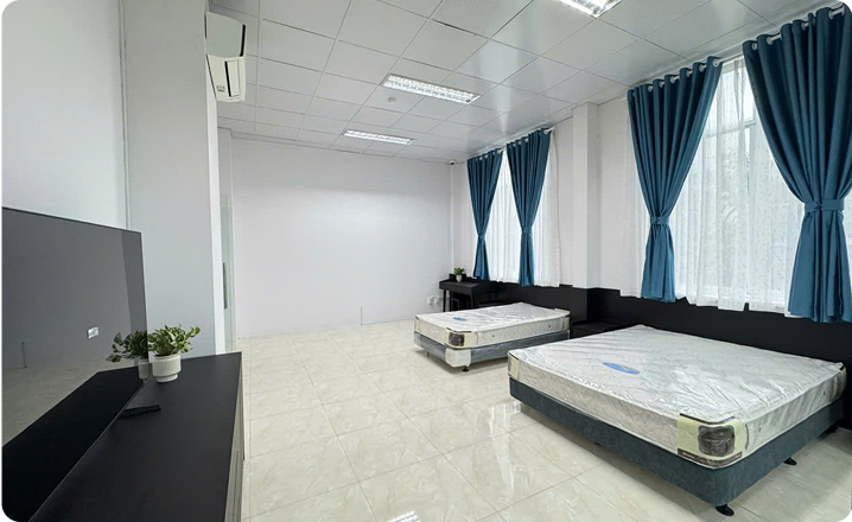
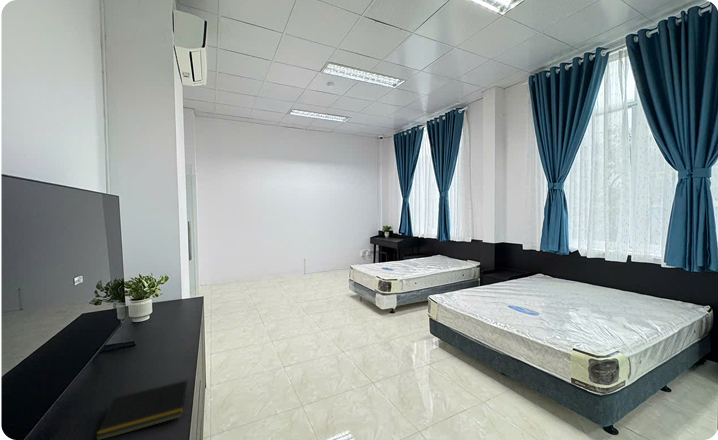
+ notepad (147, 407)
